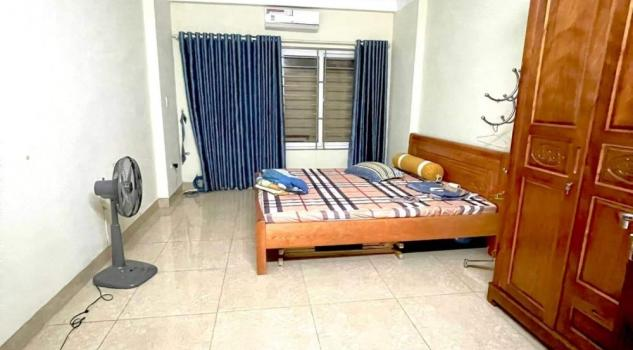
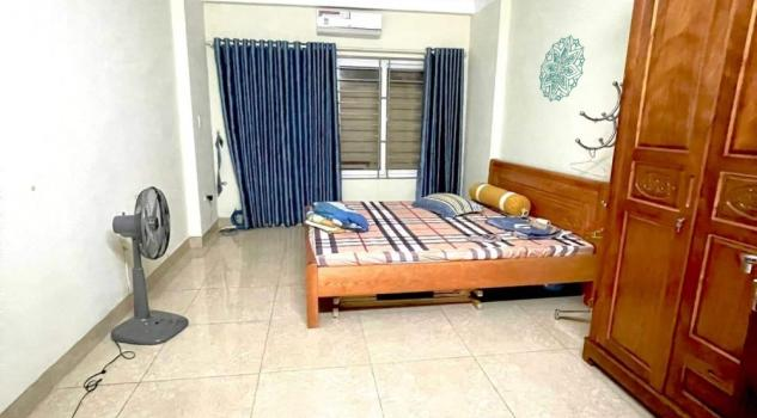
+ wall decoration (560, 68)
